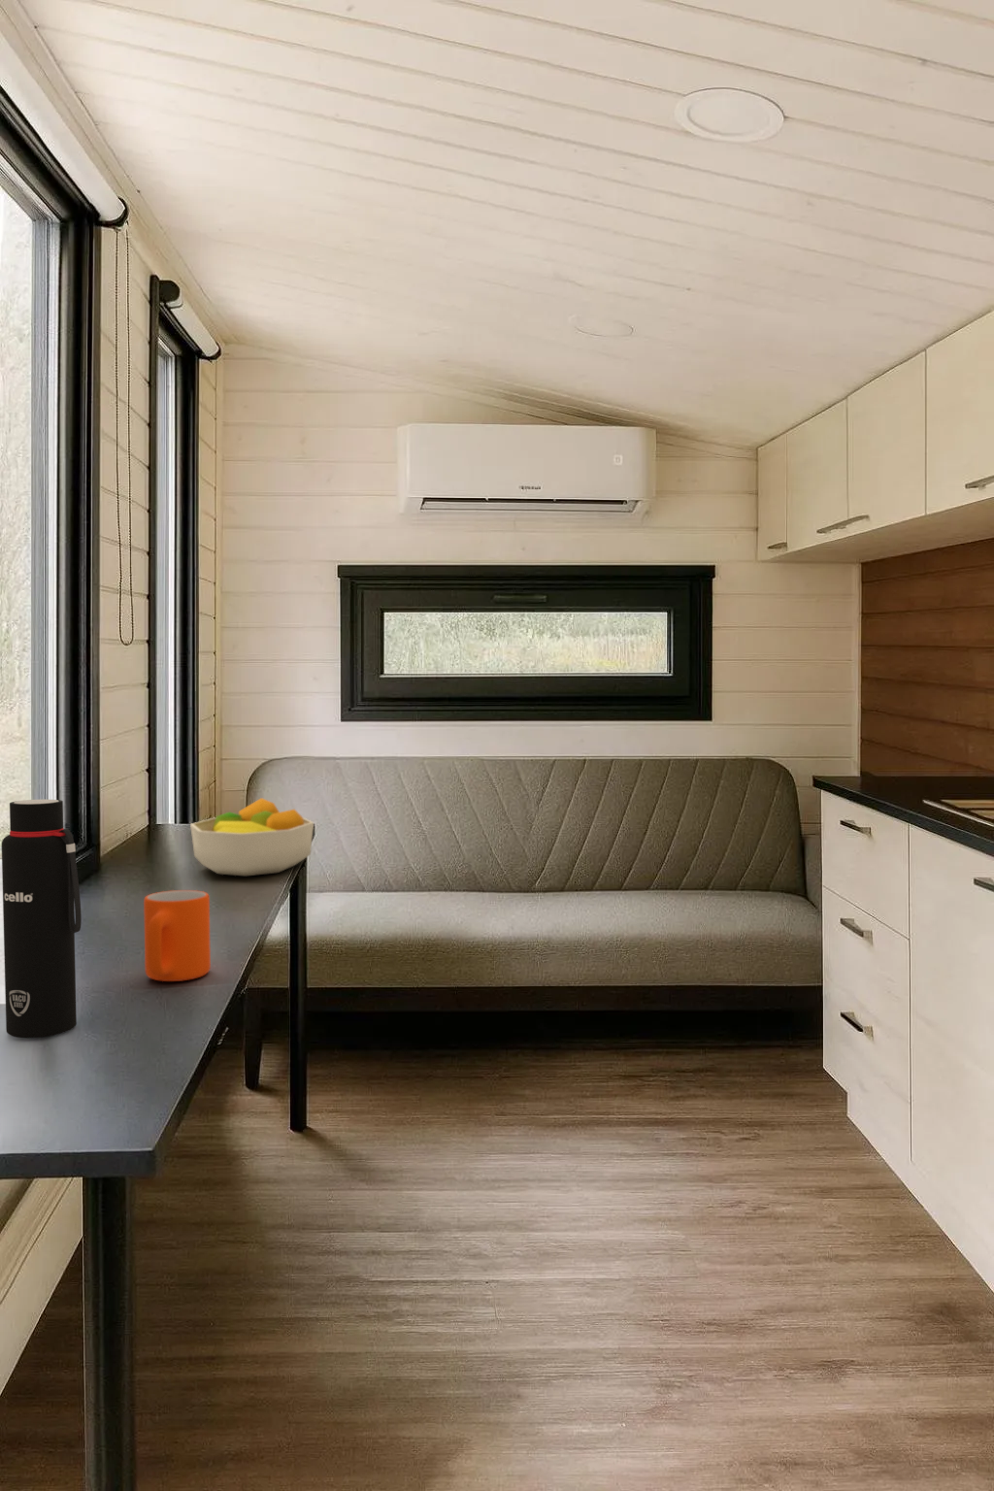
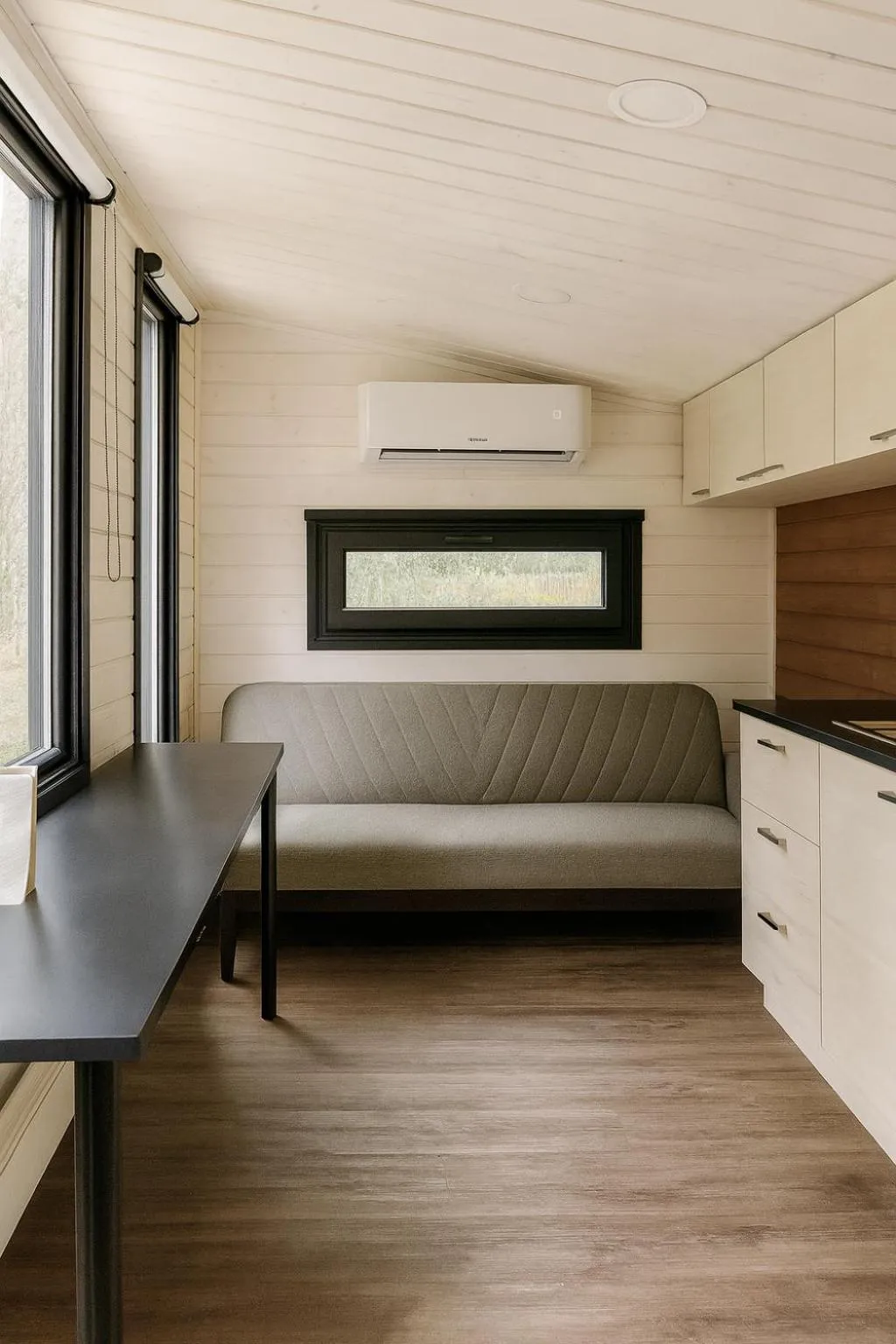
- fruit bowl (253, 834)
- mug (178, 937)
- water bottle (43, 915)
